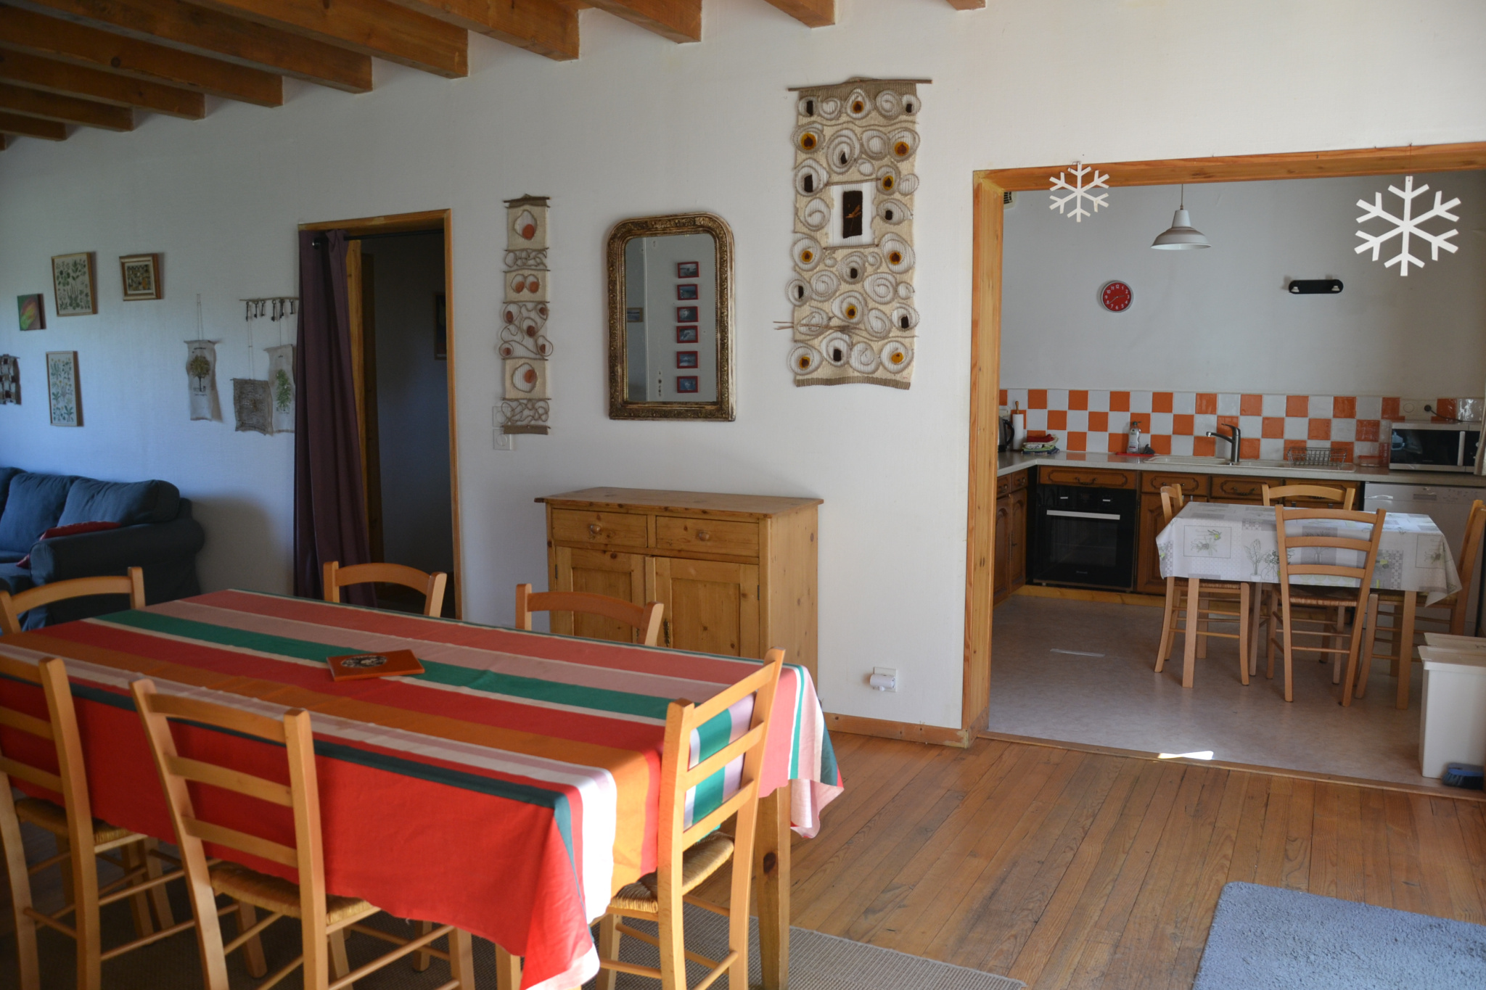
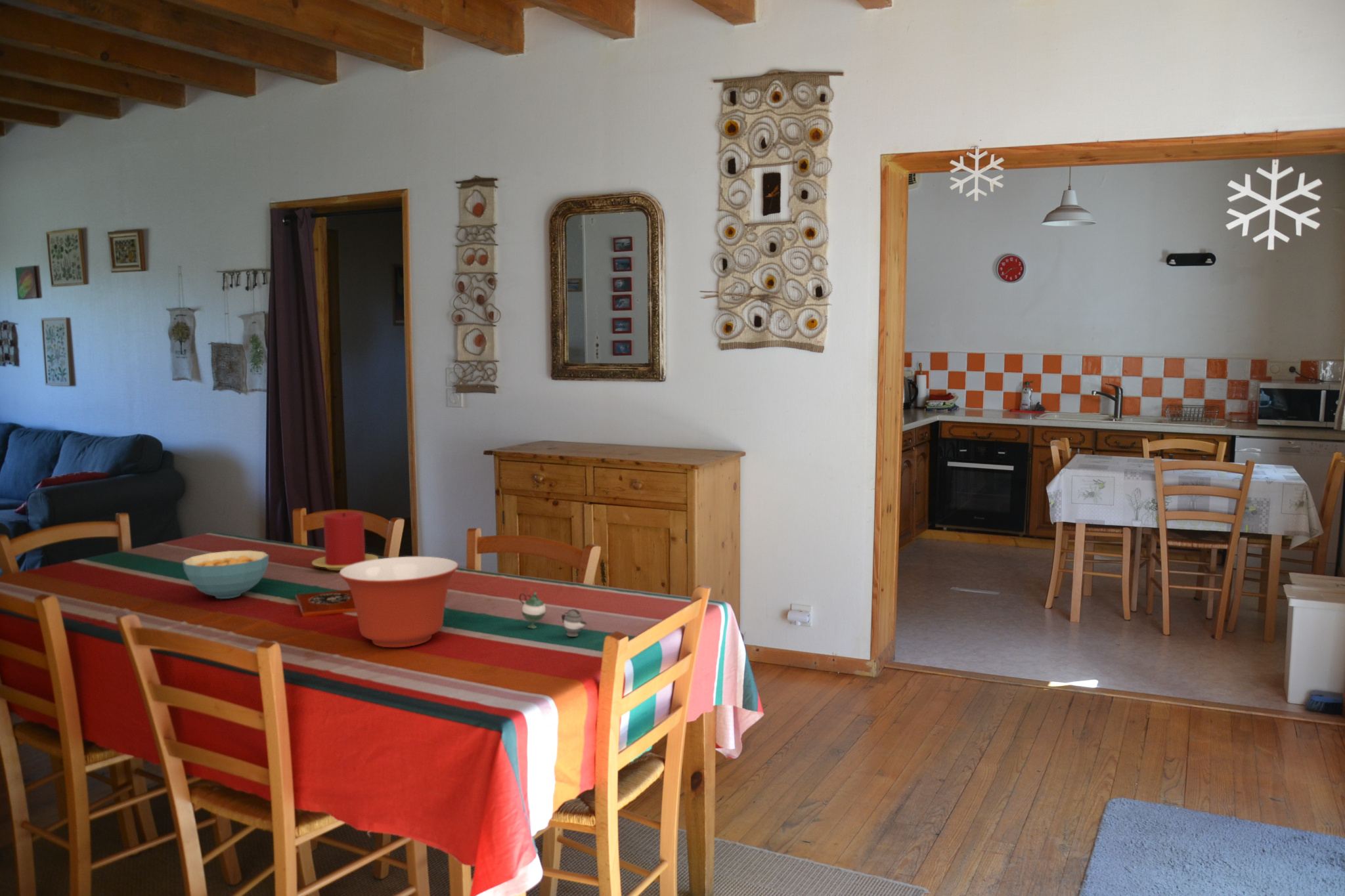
+ teapot (545, 612)
+ cereal bowl (227, 576)
+ mixing bowl (401, 603)
+ candle (344, 540)
